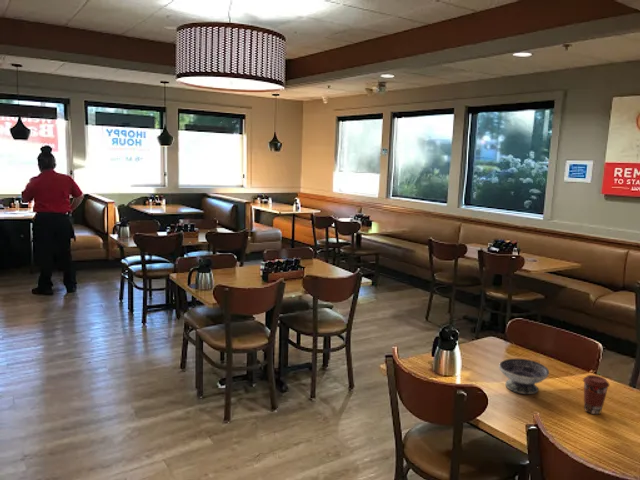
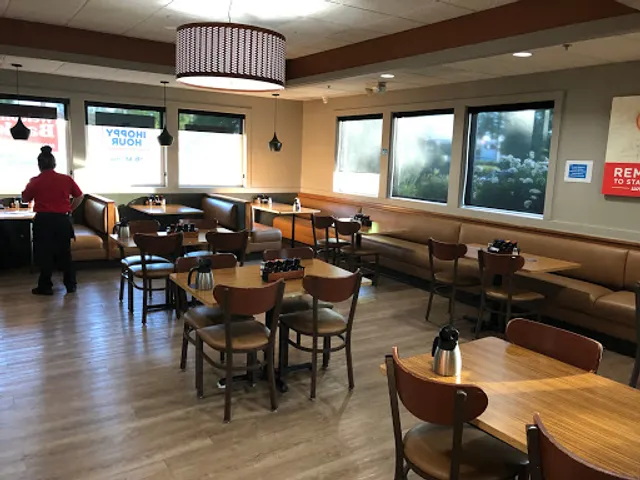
- coffee cup (594, 394)
- bowl (522, 377)
